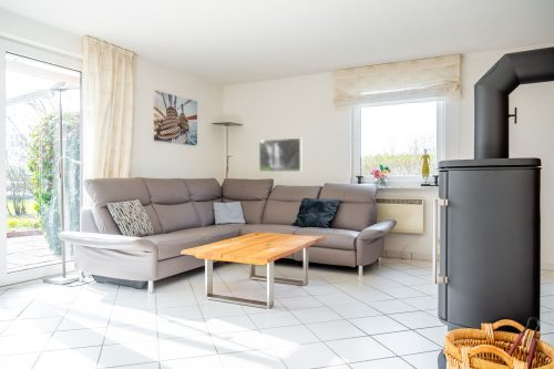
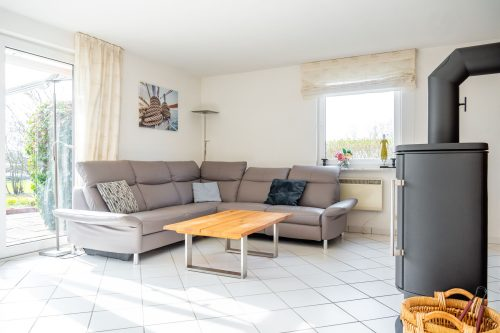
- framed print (279, 155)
